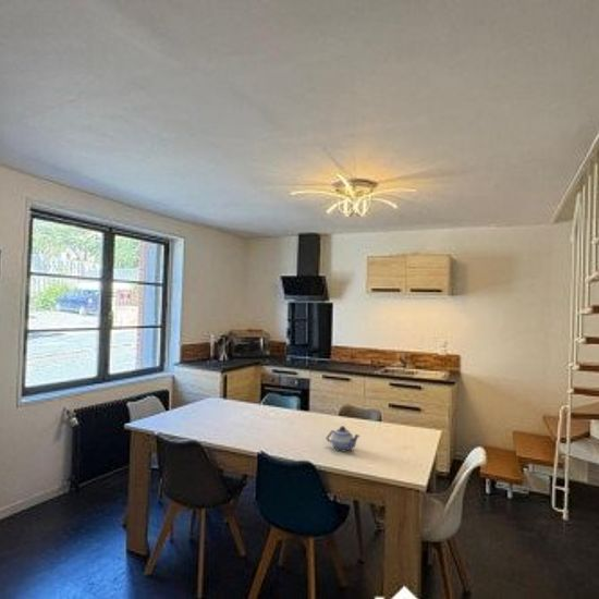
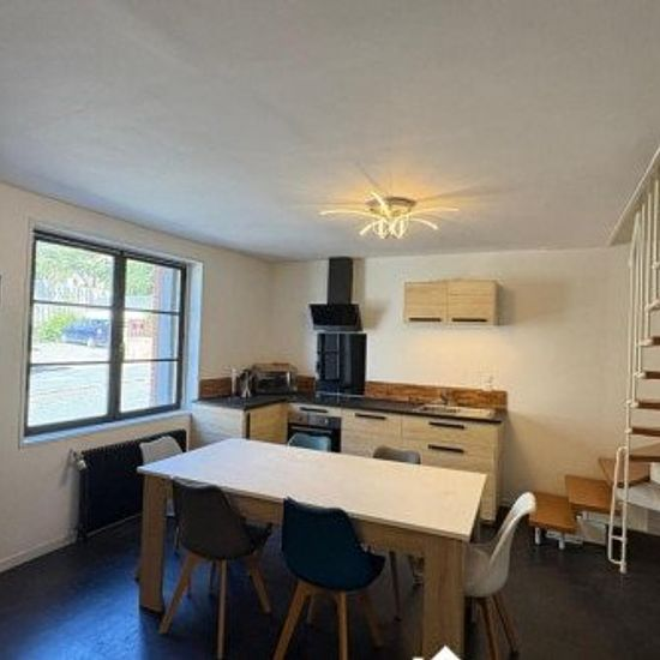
- teapot (342, 438)
